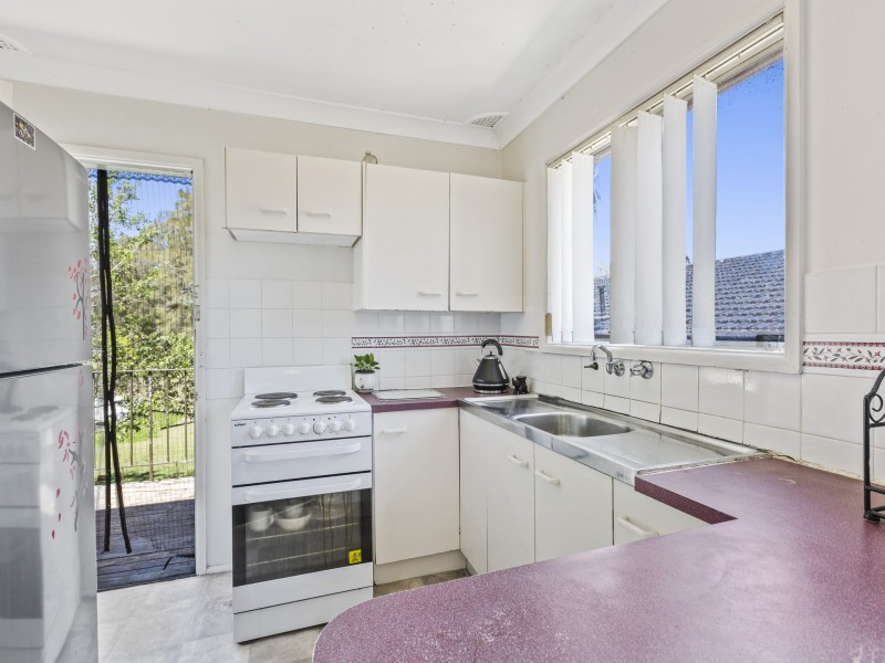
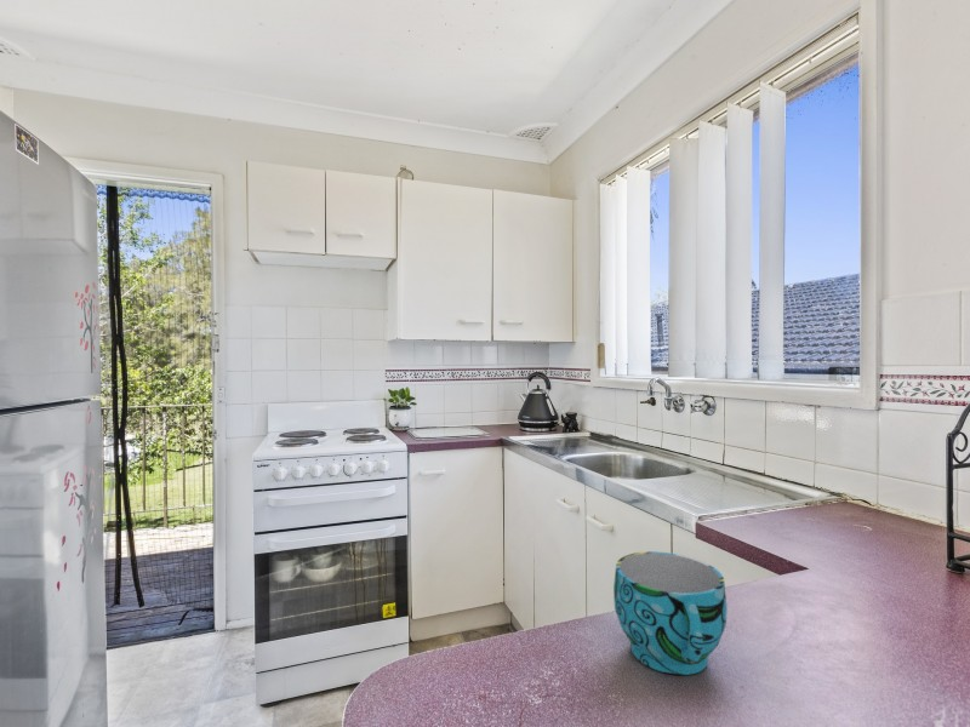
+ cup (673, 614)
